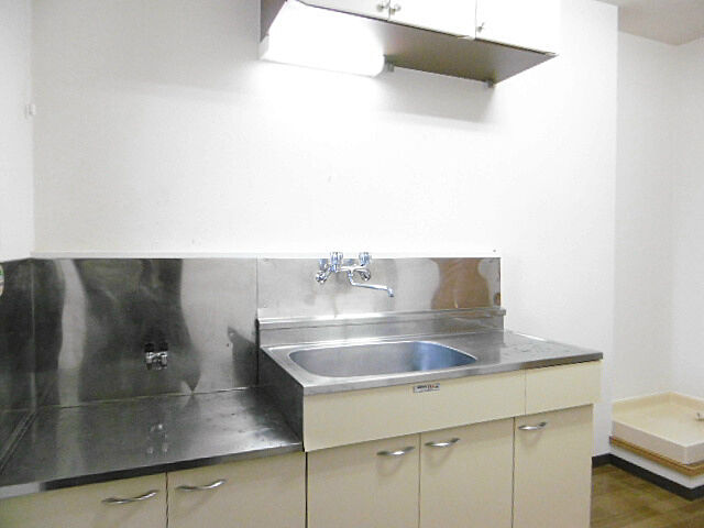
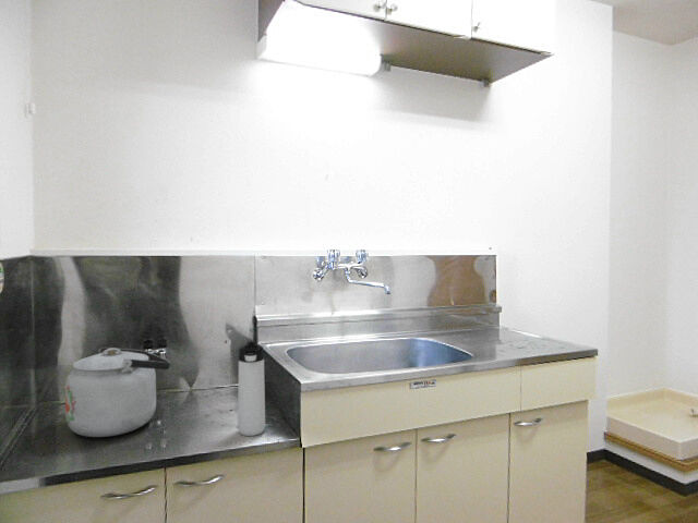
+ thermos bottle (251, 389)
+ kettle (112, 385)
